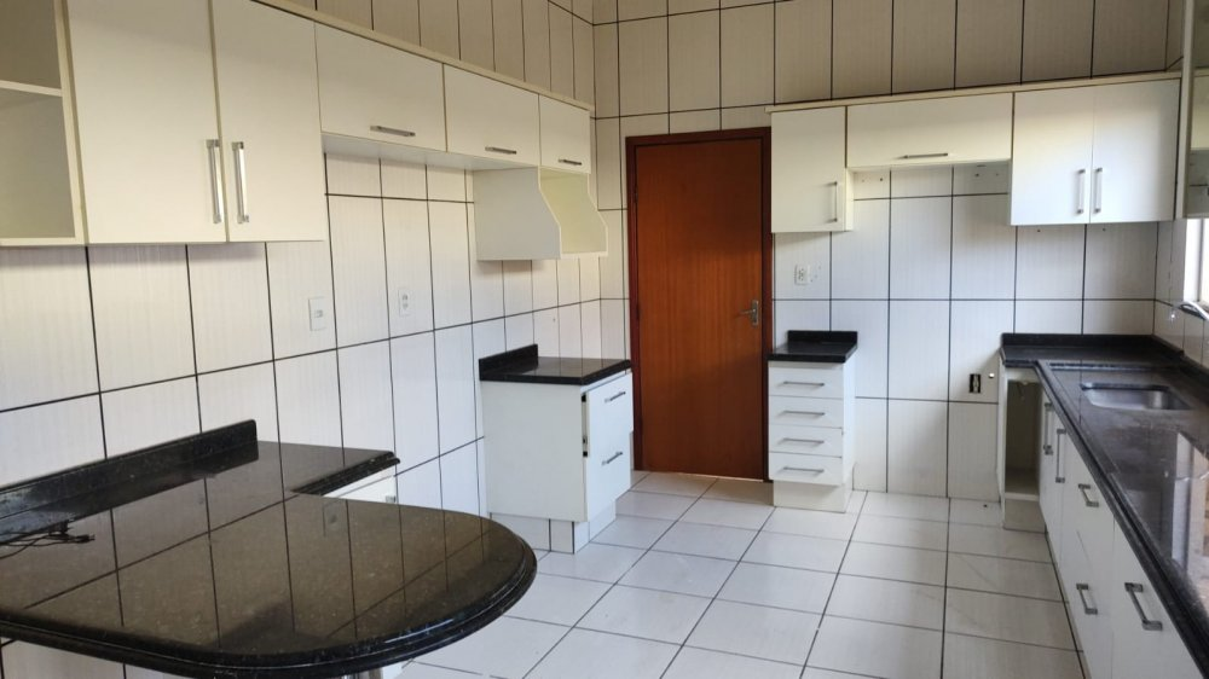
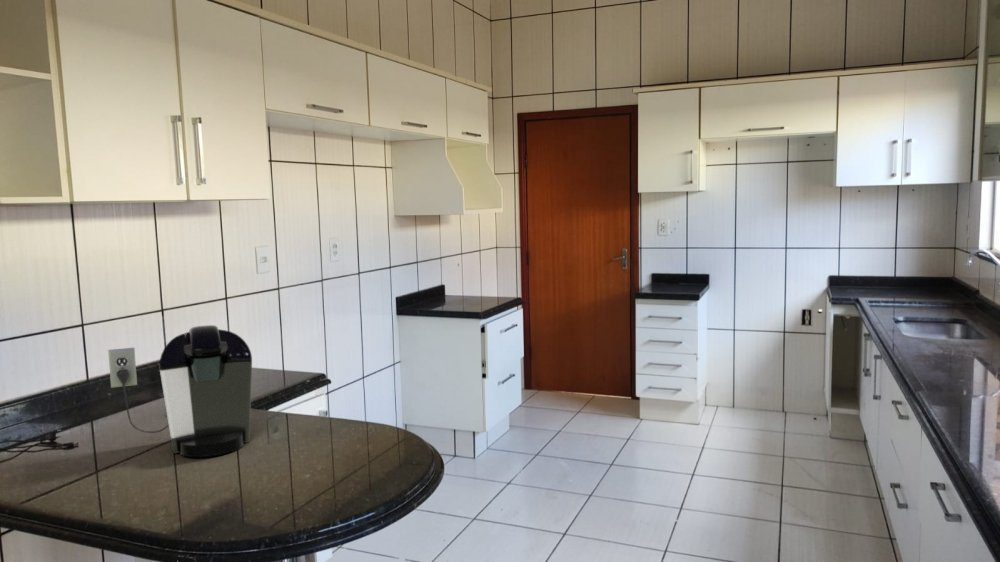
+ coffee maker (182, 388)
